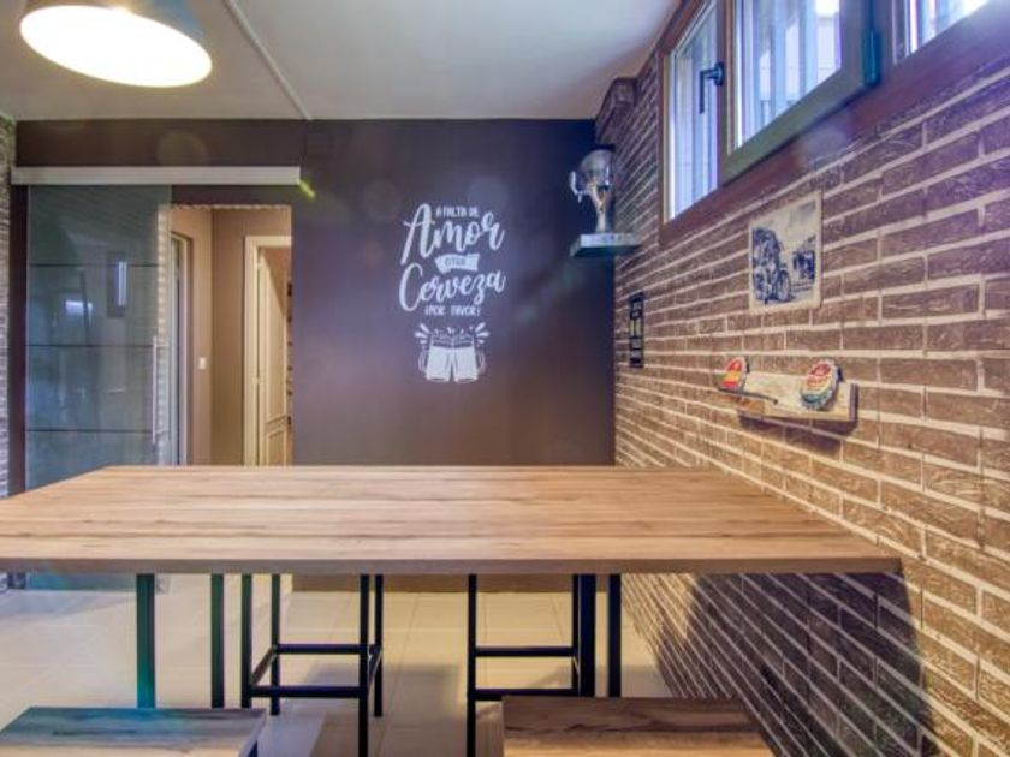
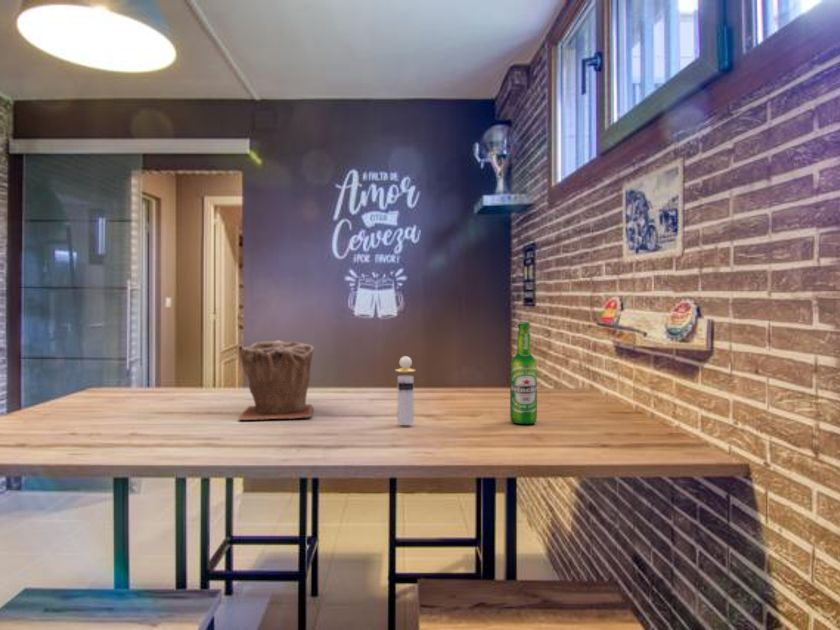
+ perfume bottle (405, 390)
+ plant pot (277, 377)
+ beer bottle (523, 371)
